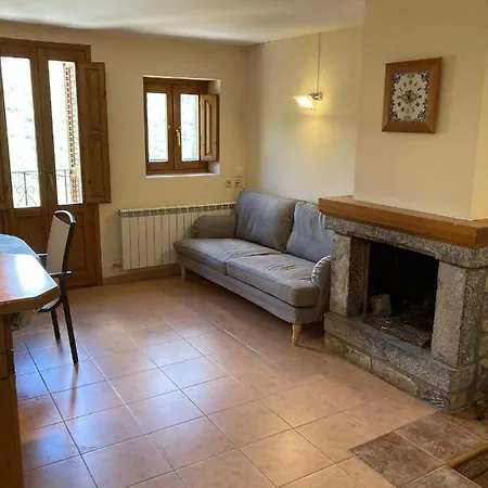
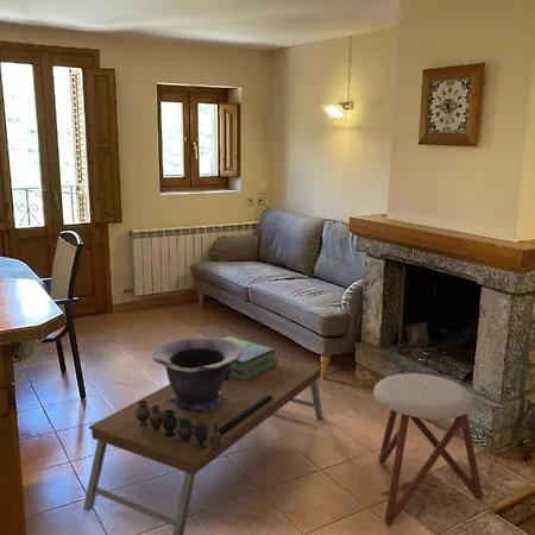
+ decorative bowl (199, 371)
+ vase (176, 420)
+ stack of books (240, 355)
+ coffee table (220, 422)
+ stool (404, 442)
